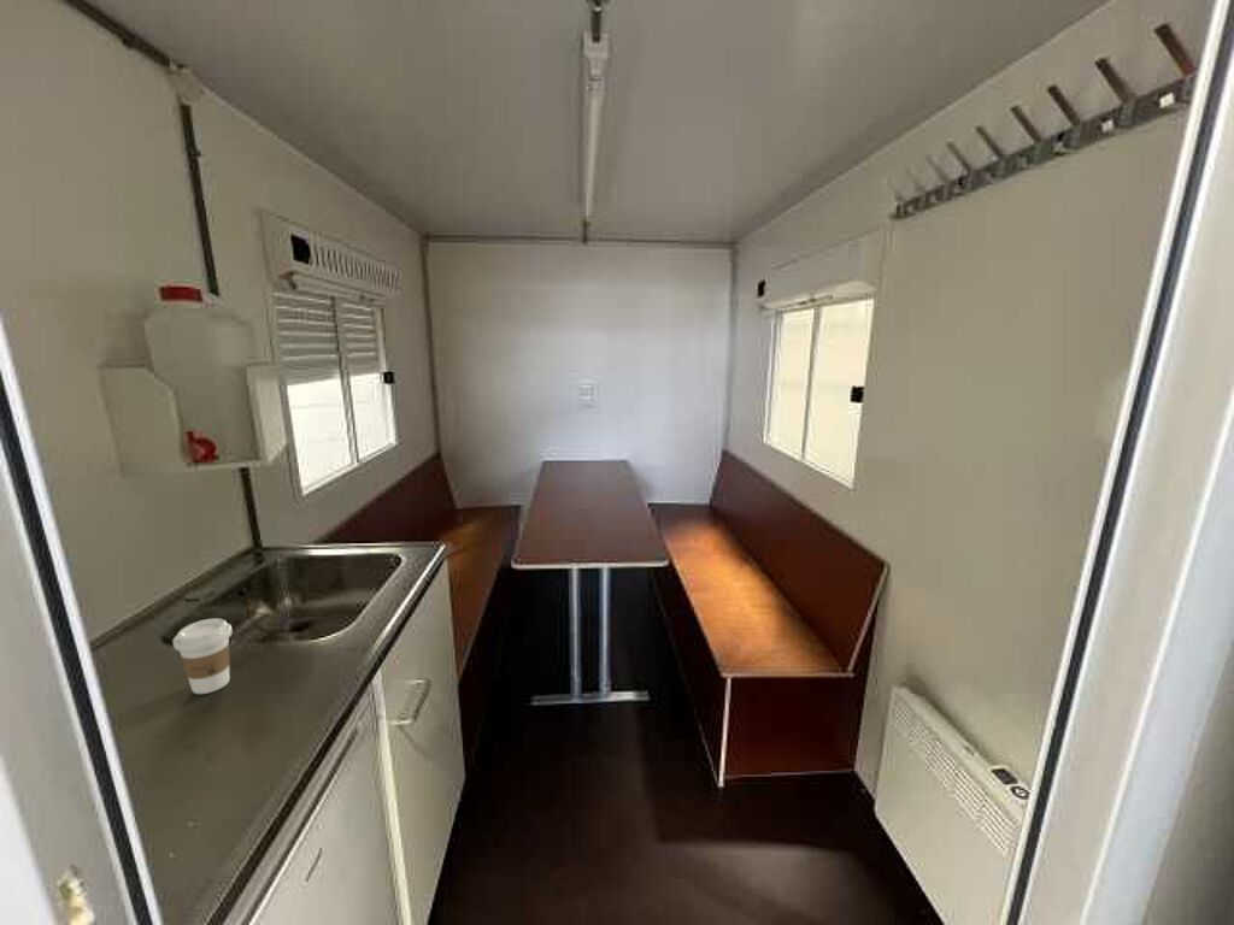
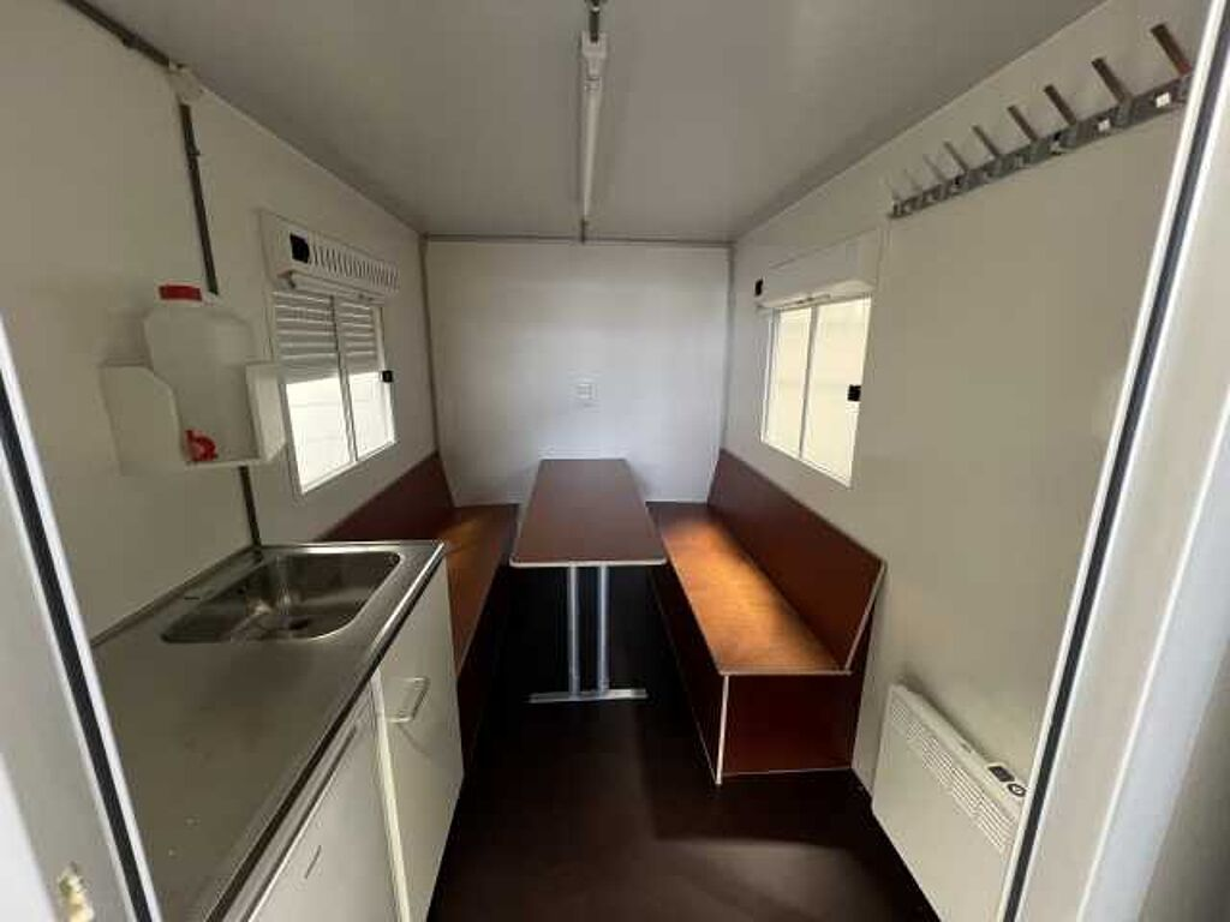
- coffee cup (206, 656)
